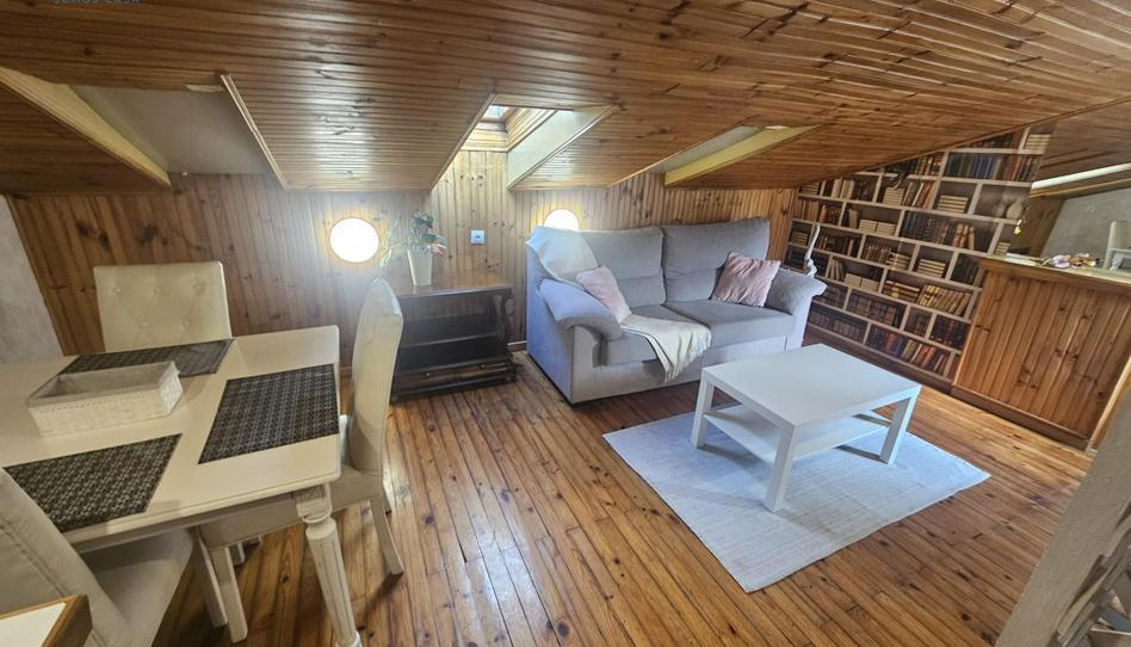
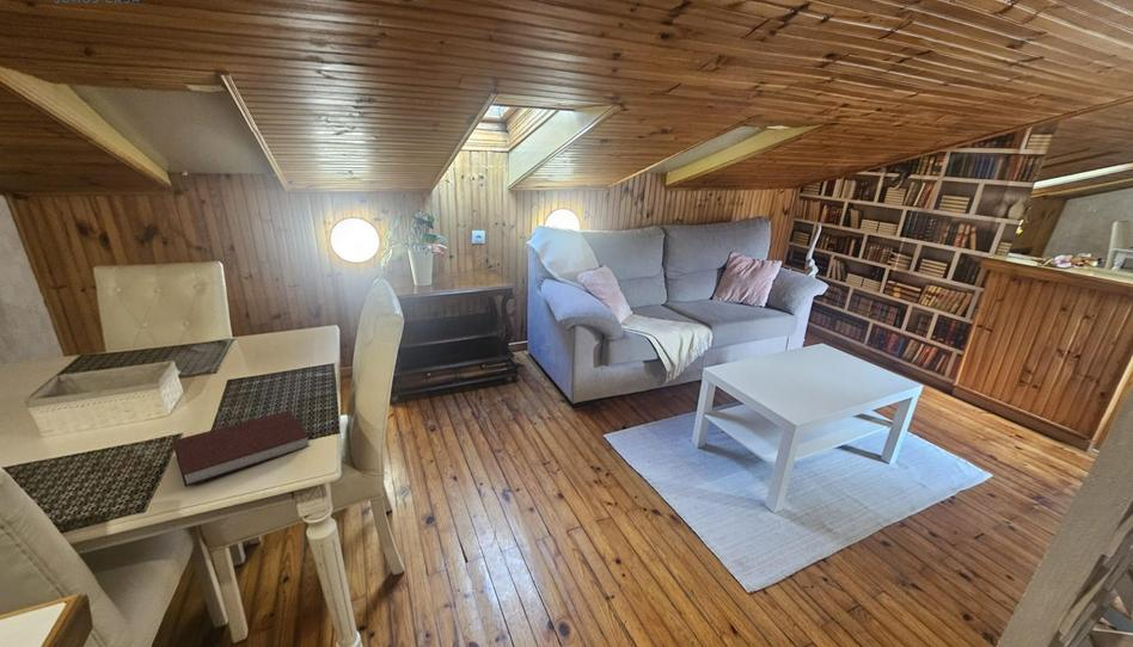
+ notebook (243, 443)
